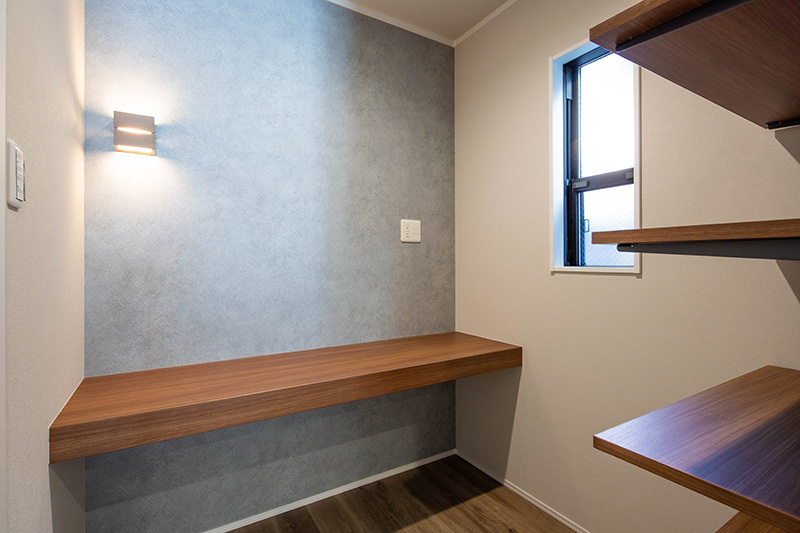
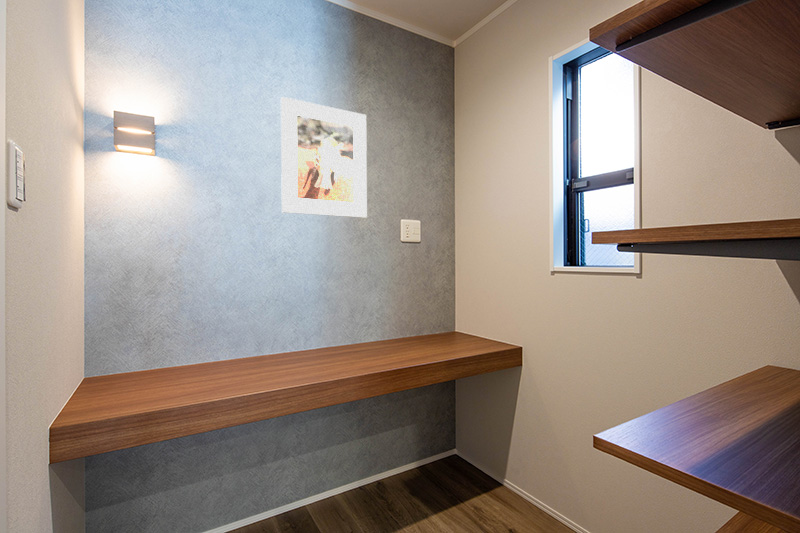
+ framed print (326, 160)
